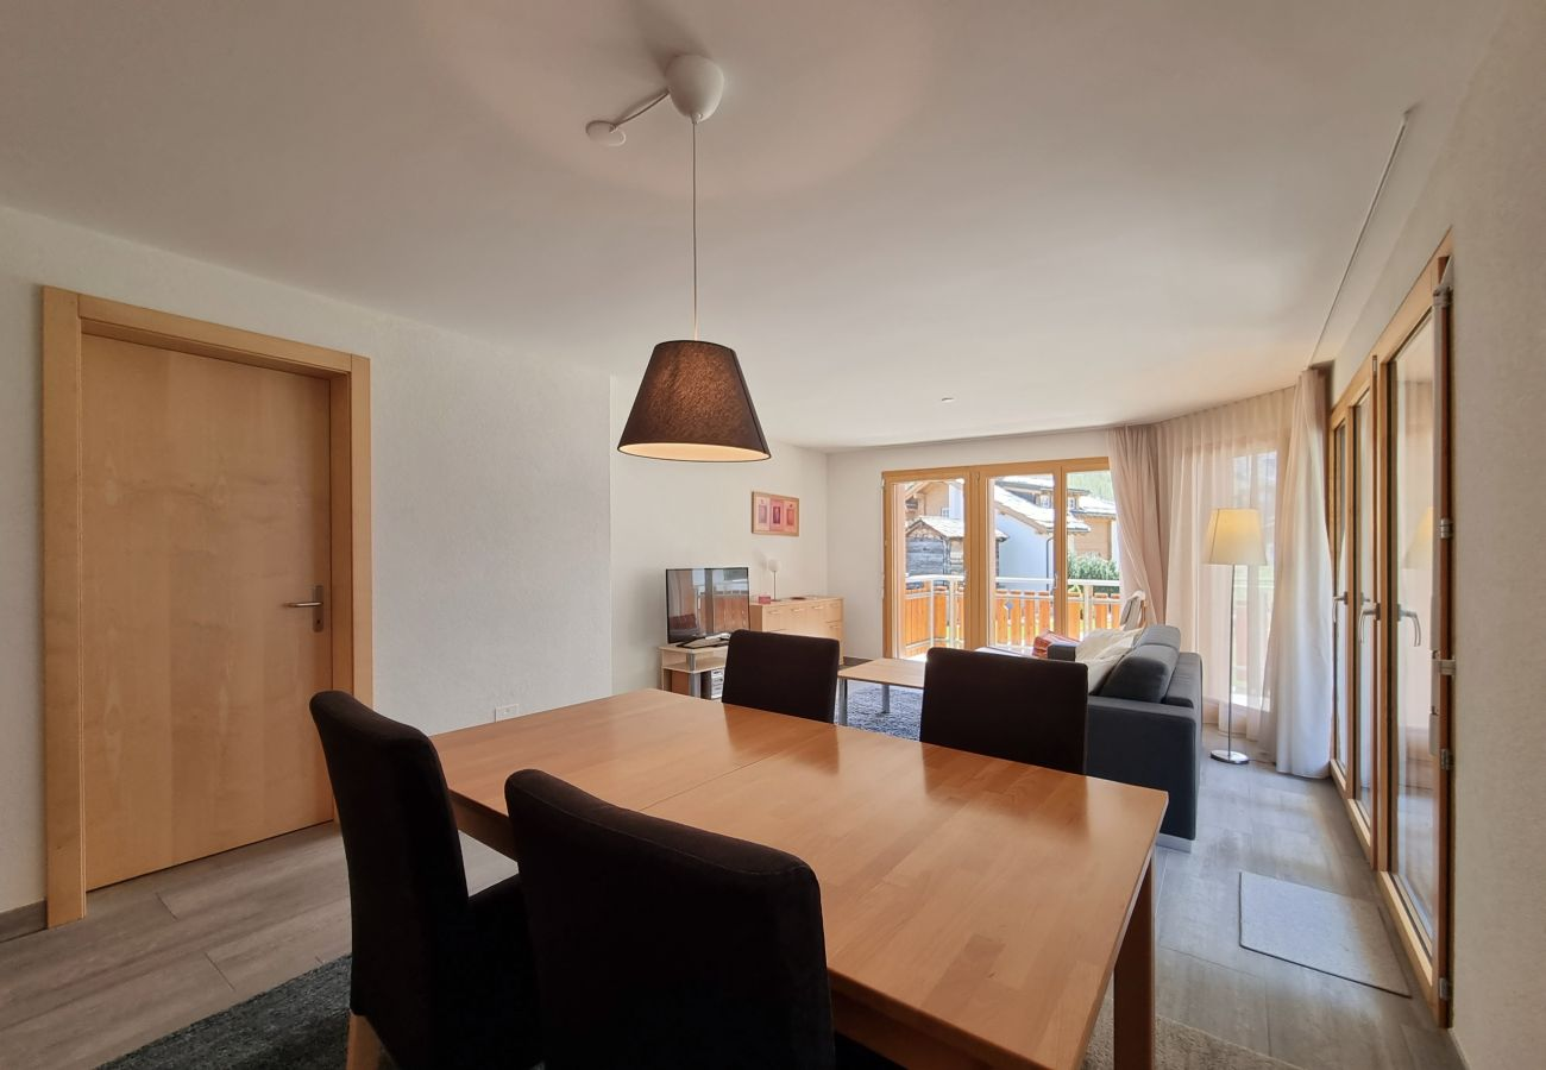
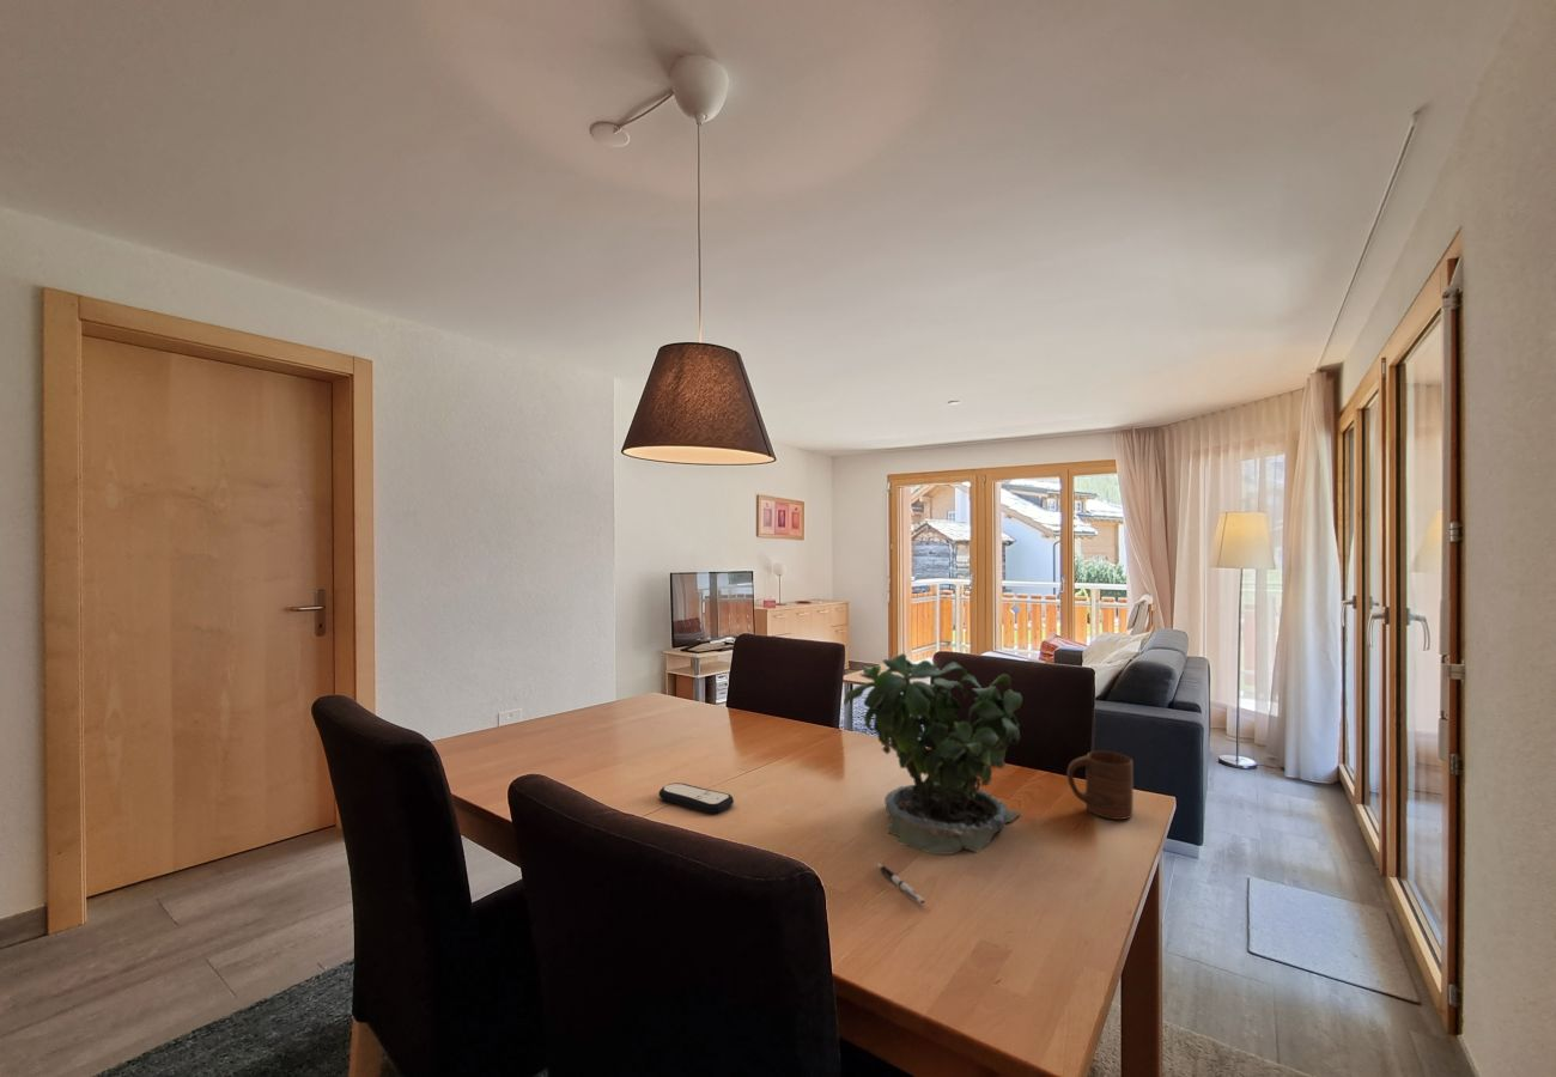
+ cup (1102, 785)
+ remote control (694, 796)
+ pen (898, 881)
+ potted plant (935, 732)
